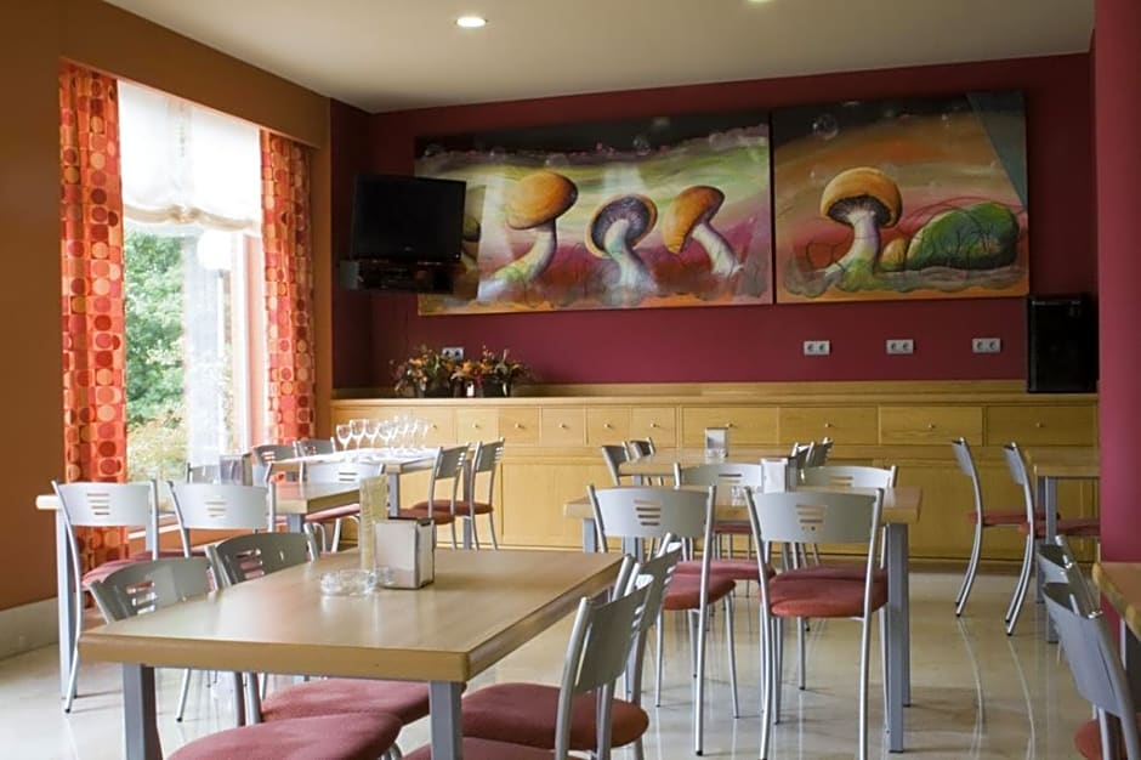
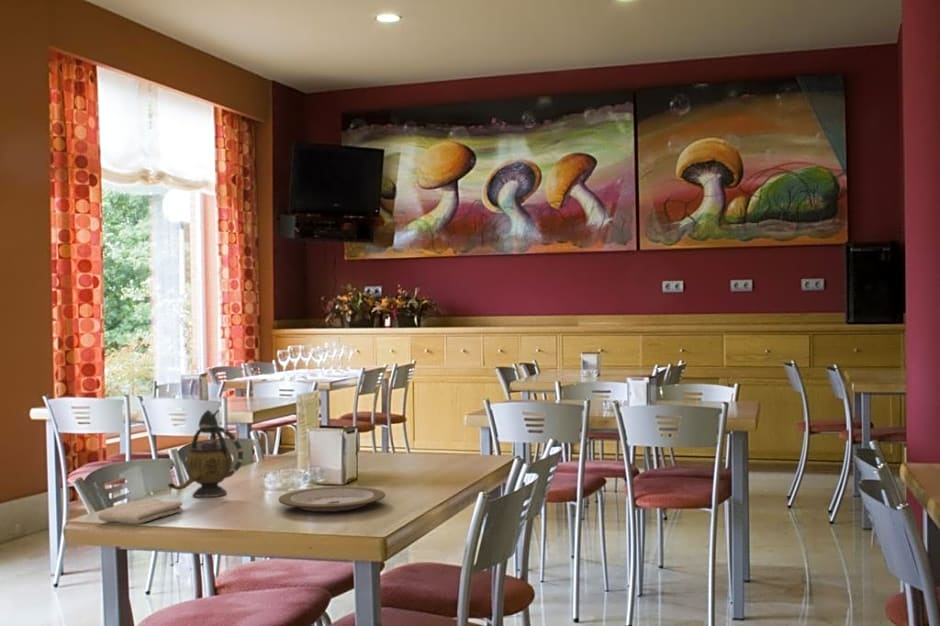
+ plate (332, 500)
+ washcloth (142, 510)
+ teapot (200, 453)
